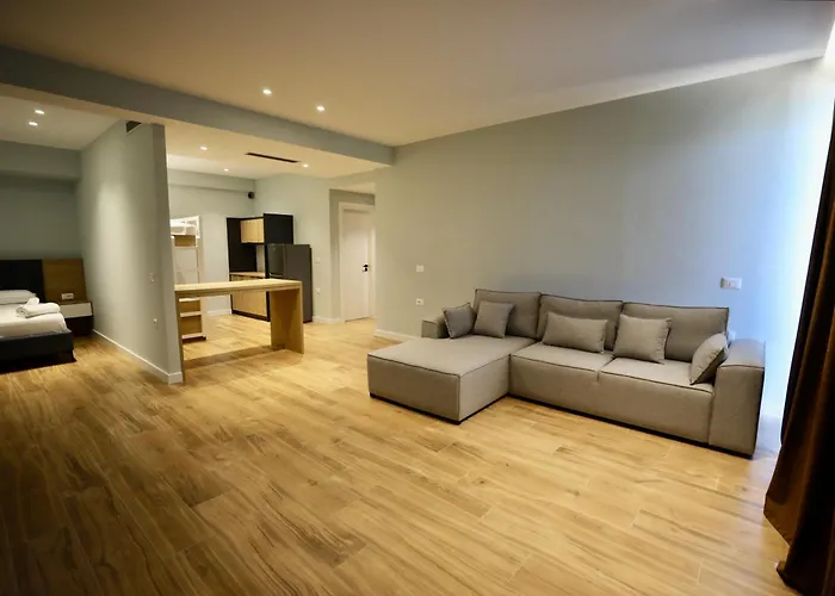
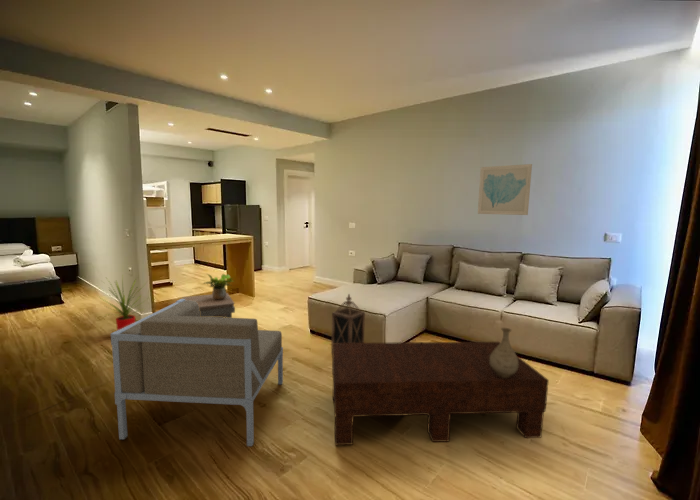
+ house plant (125, 306)
+ potted plant (219, 285)
+ side table (208, 316)
+ lantern (348, 323)
+ armchair (211, 356)
+ vase (504, 351)
+ coffee table (427, 386)
+ wall art (503, 190)
